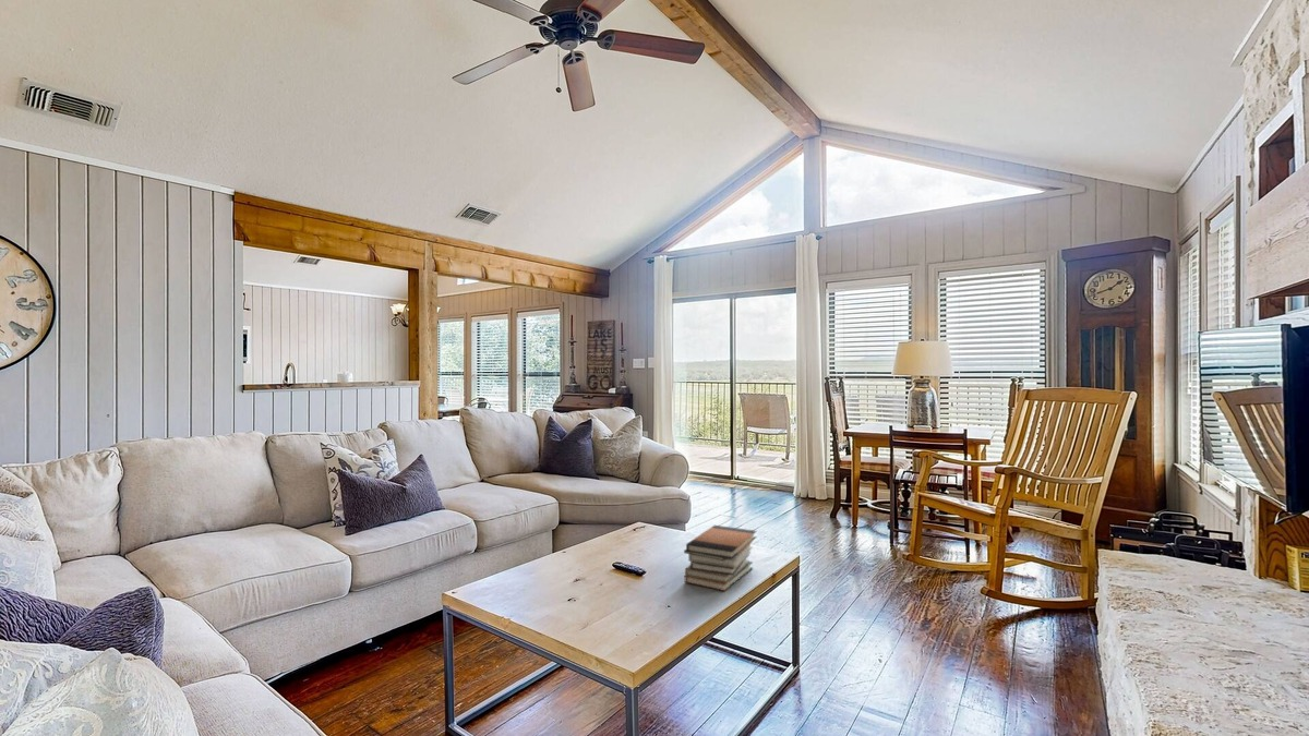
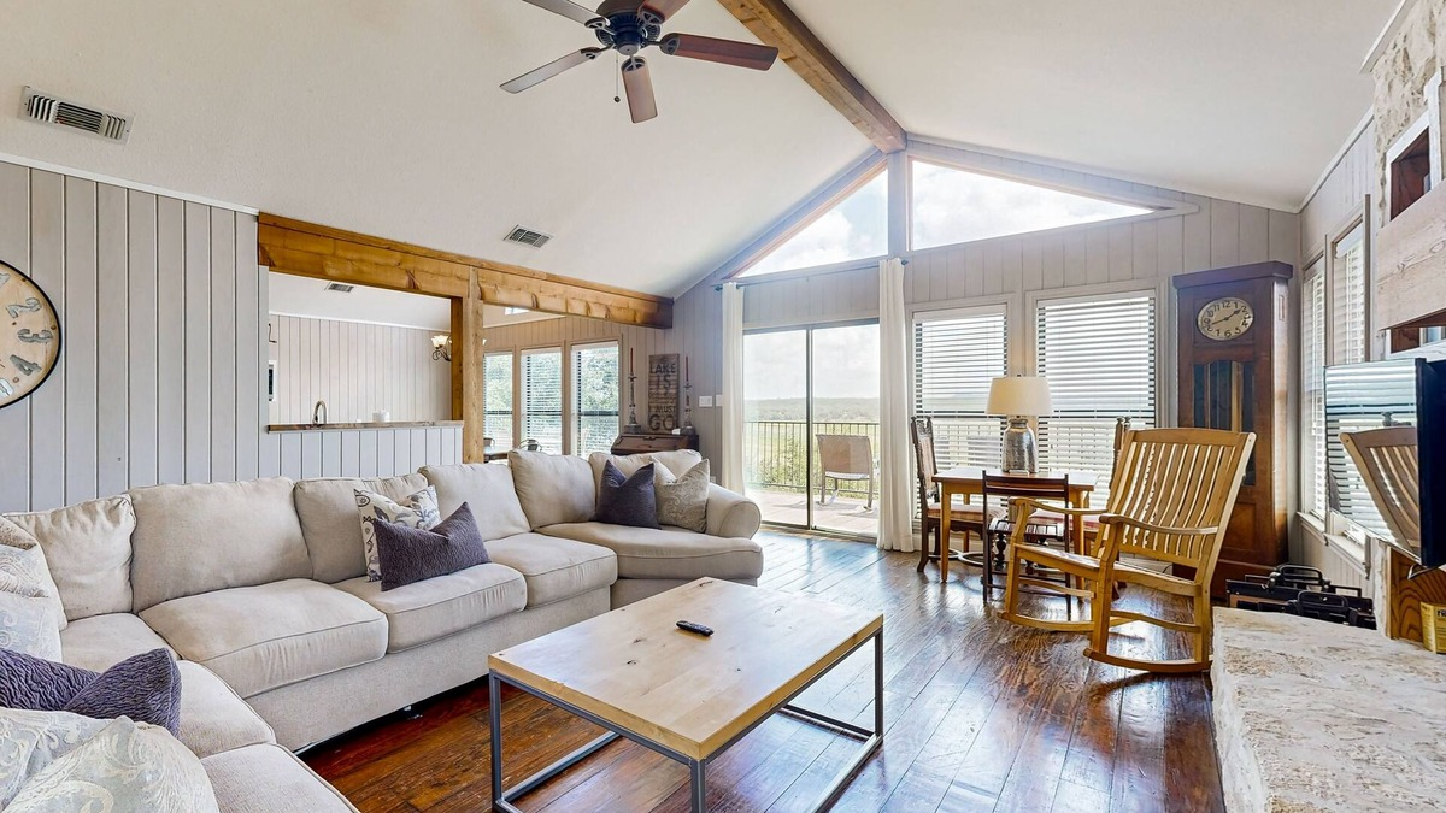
- book stack (721, 555)
